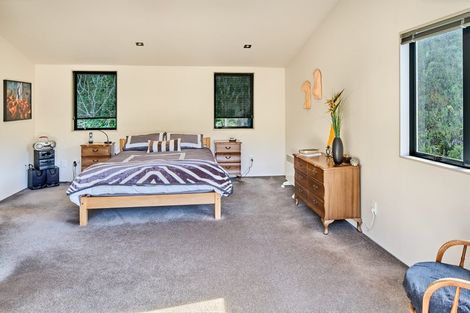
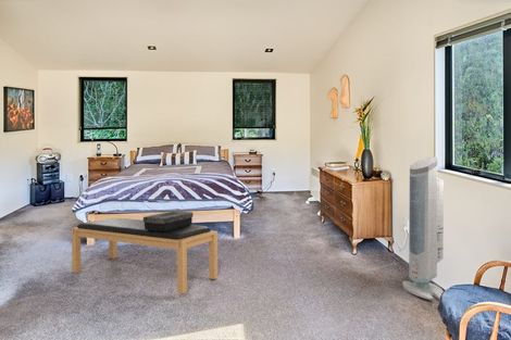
+ bench (144, 244)
+ decorative box (169, 221)
+ air purifier (423, 224)
